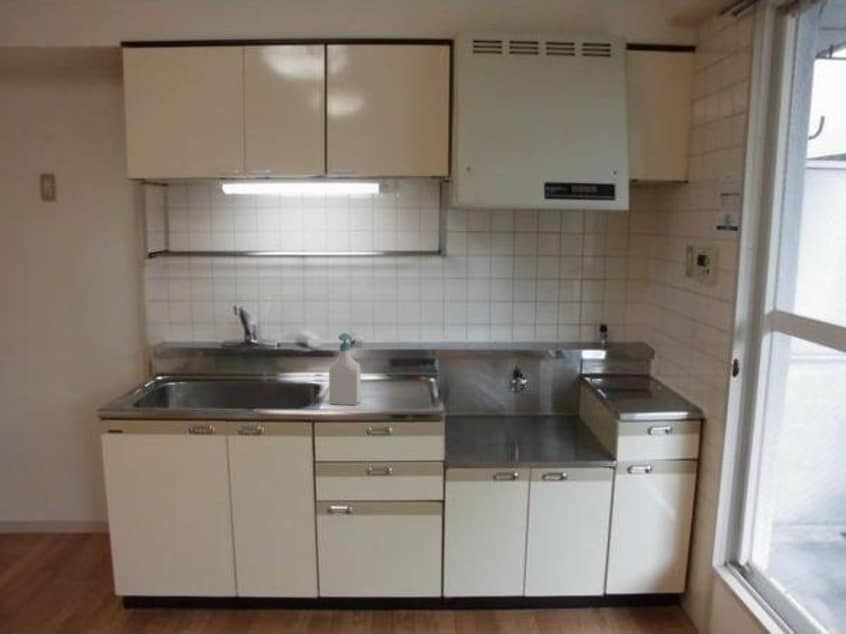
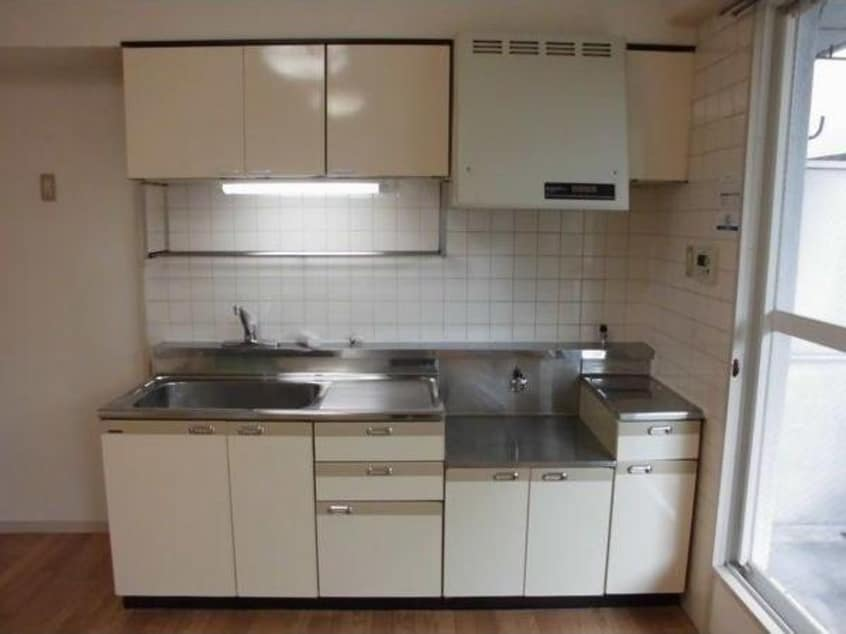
- soap bottle (344, 368)
